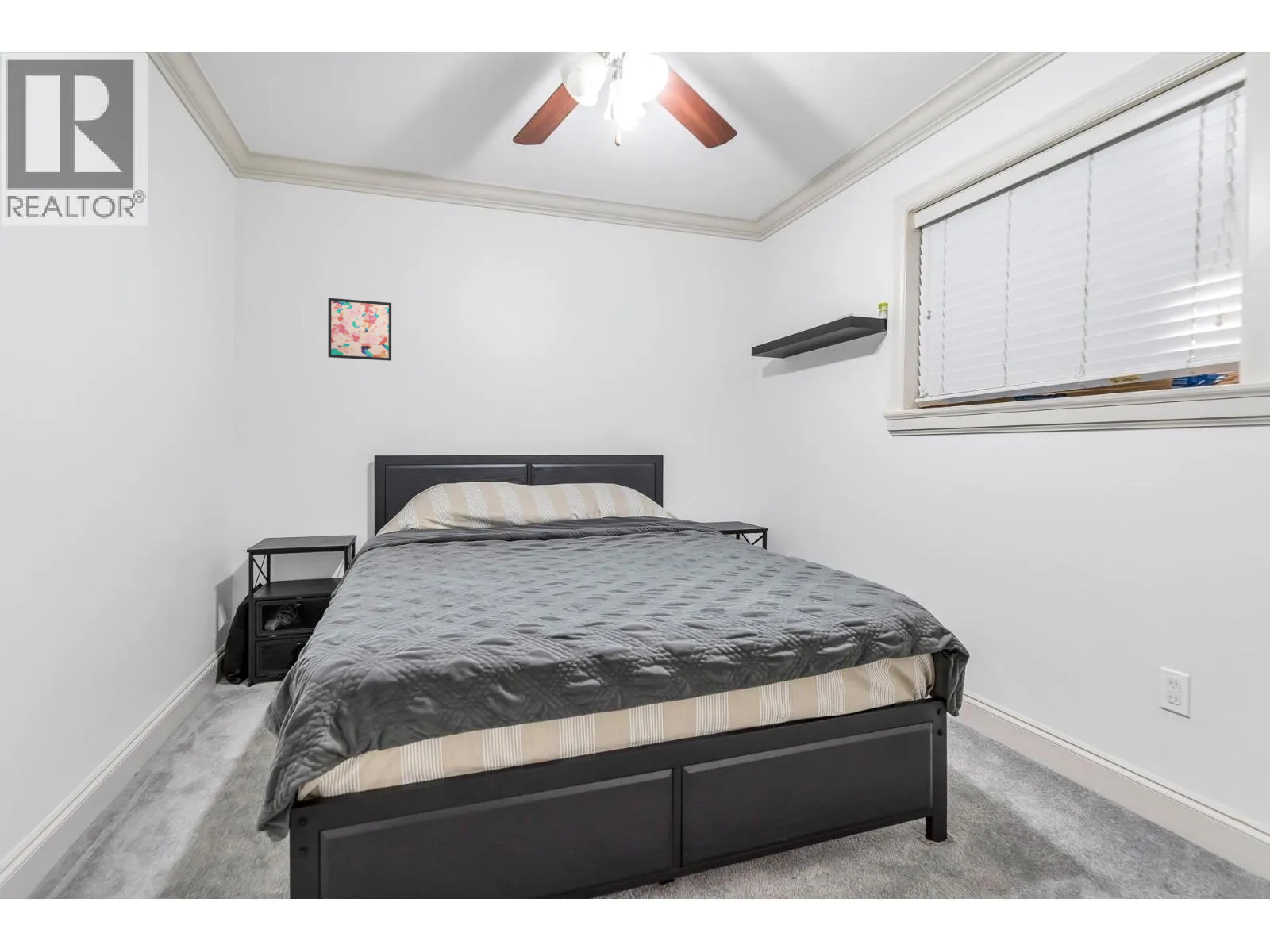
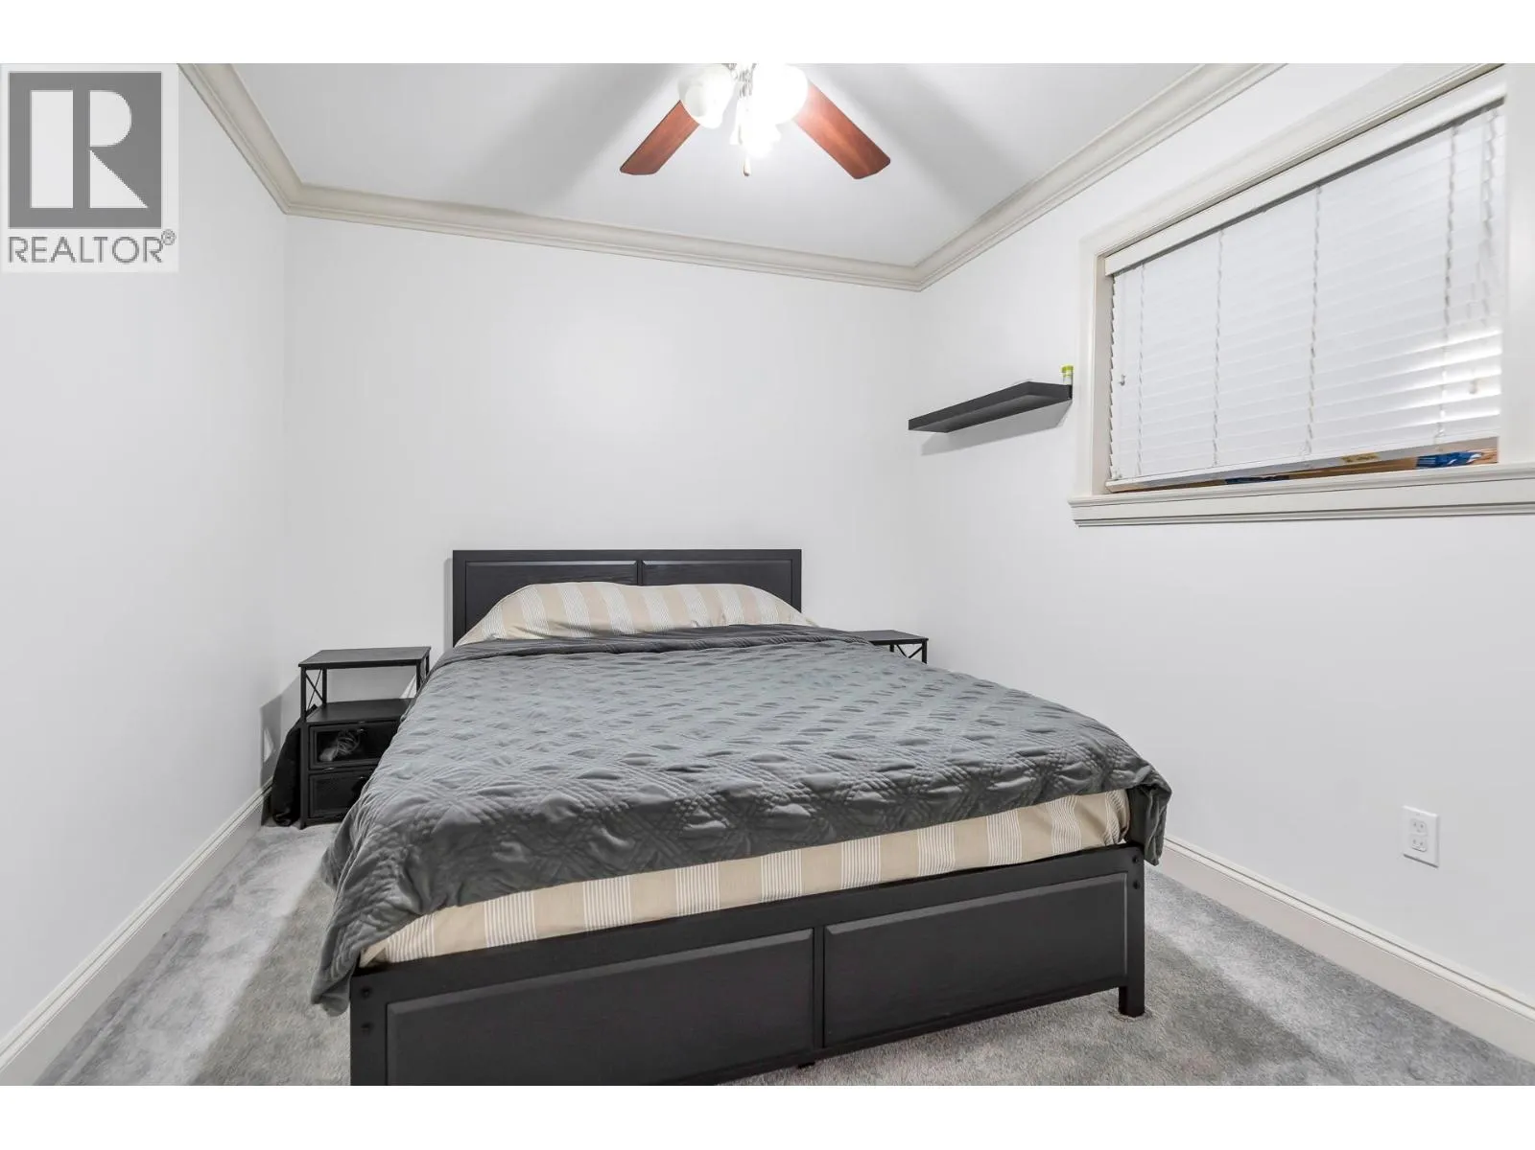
- wall art (360, 329)
